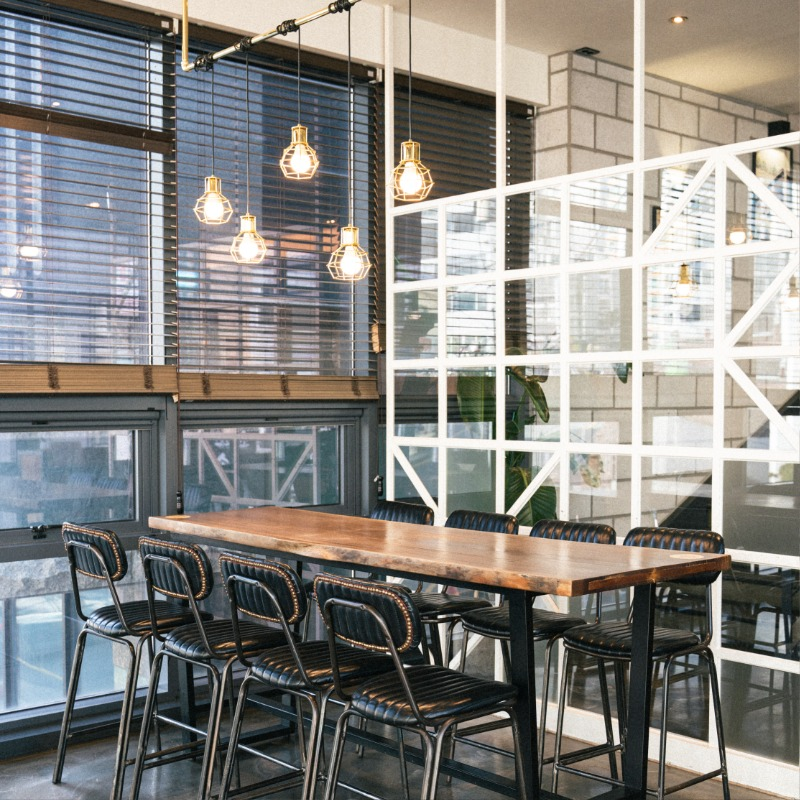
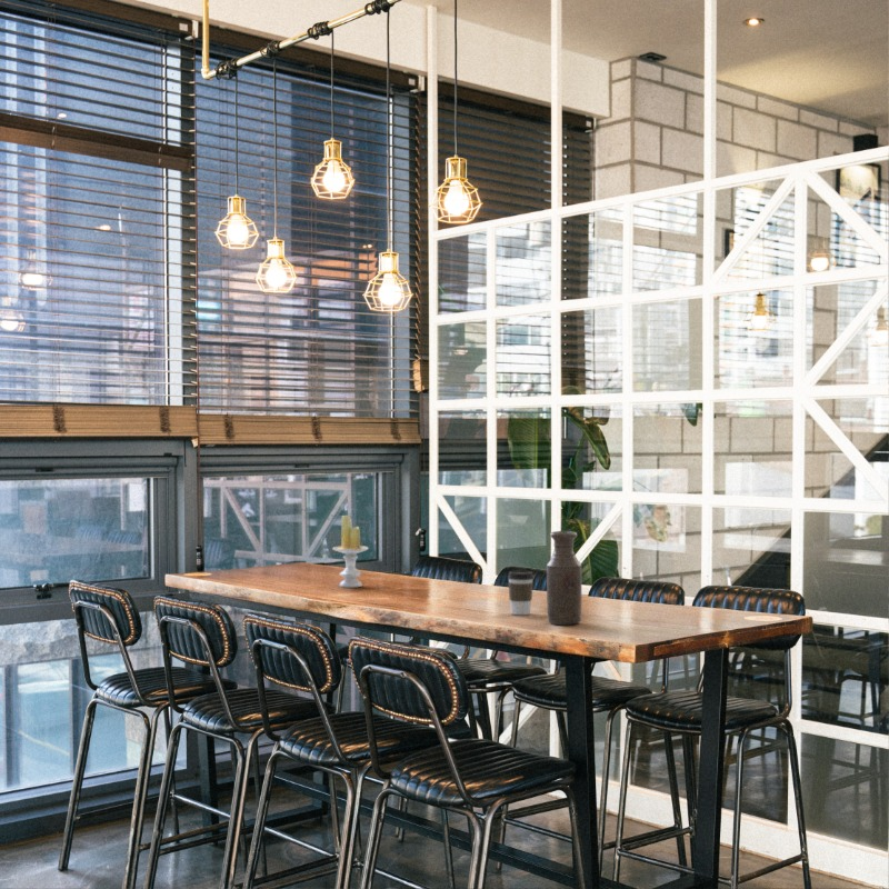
+ bottle (563, 577)
+ coffee cup (520, 592)
+ candle (350, 550)
